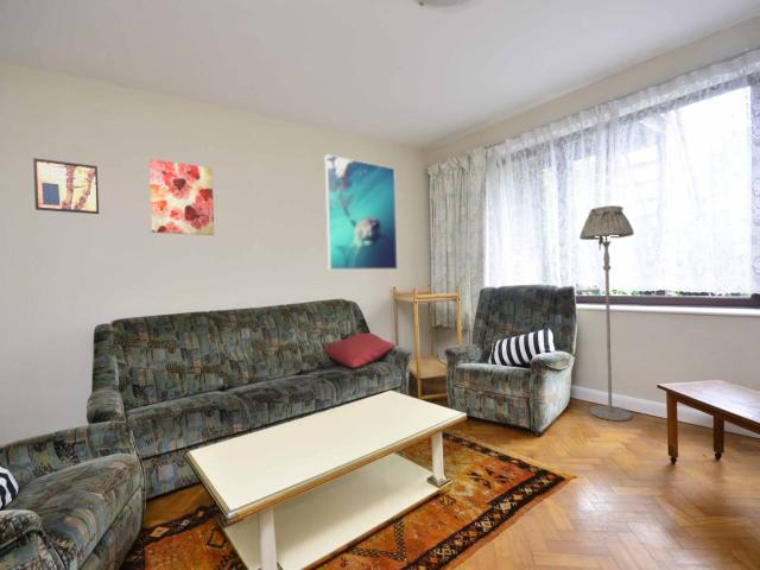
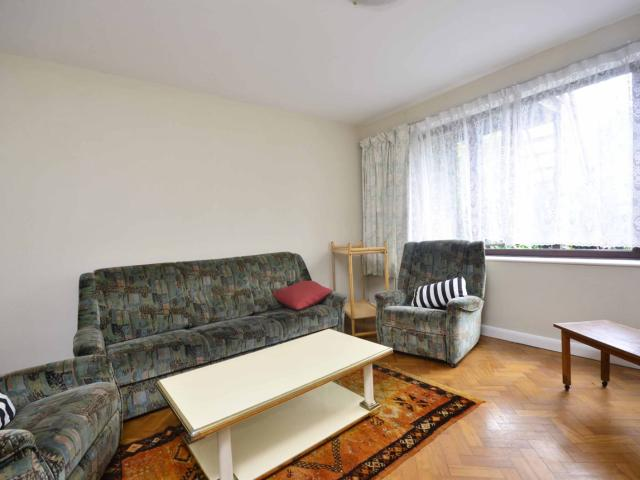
- wall art (66, 186)
- wall art (183, 198)
- floor lamp (607, 311)
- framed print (363, 215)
